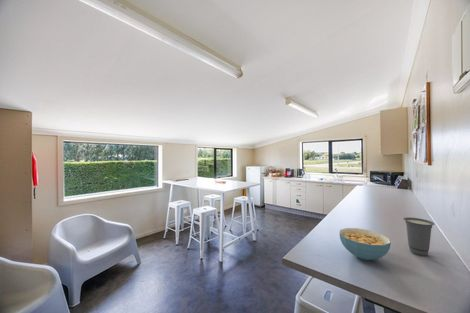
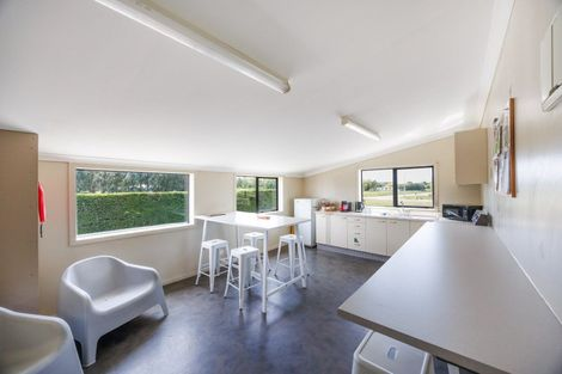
- cup (418, 236)
- cereal bowl (363, 246)
